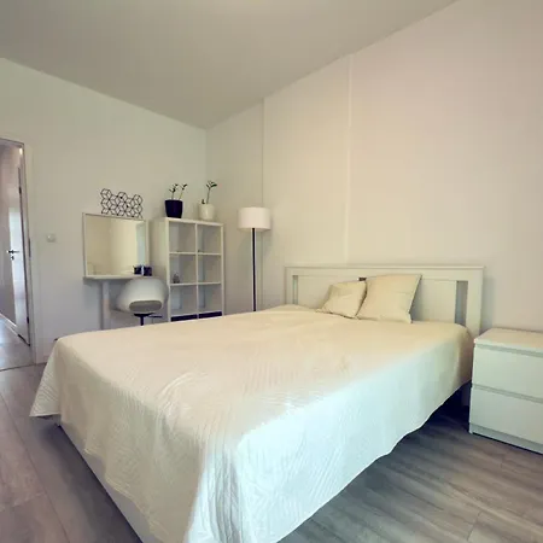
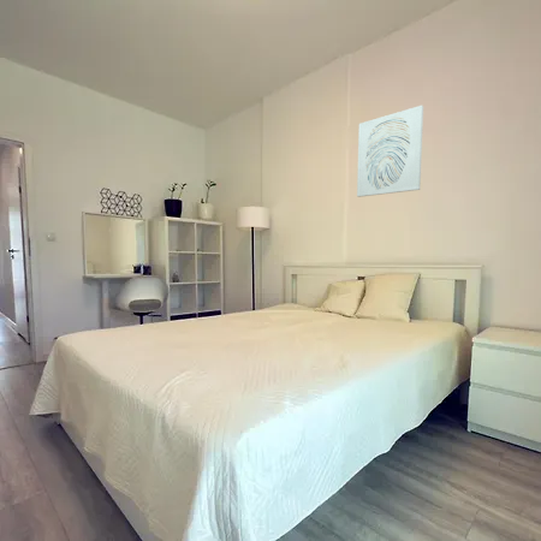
+ wall art (387, 154)
